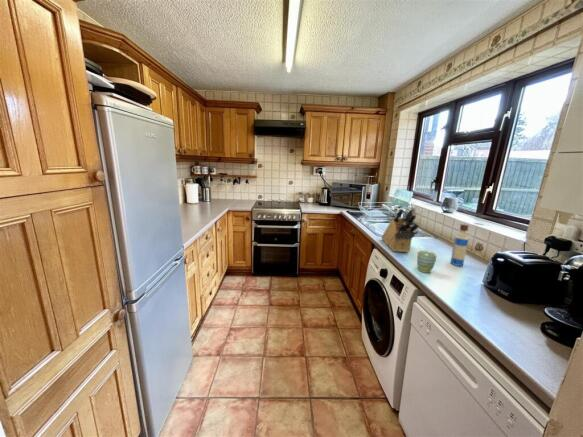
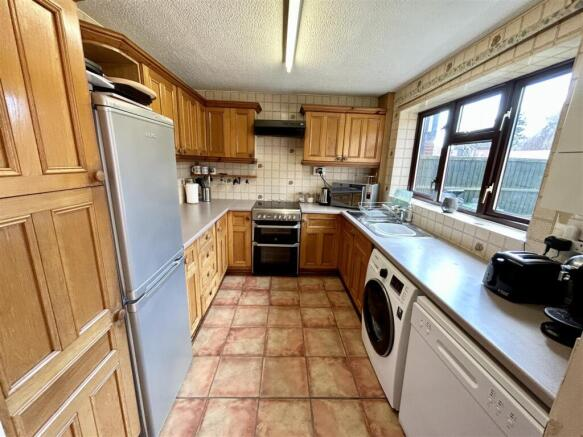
- tequila bottle (460, 244)
- knife block (399, 226)
- mug (425, 260)
